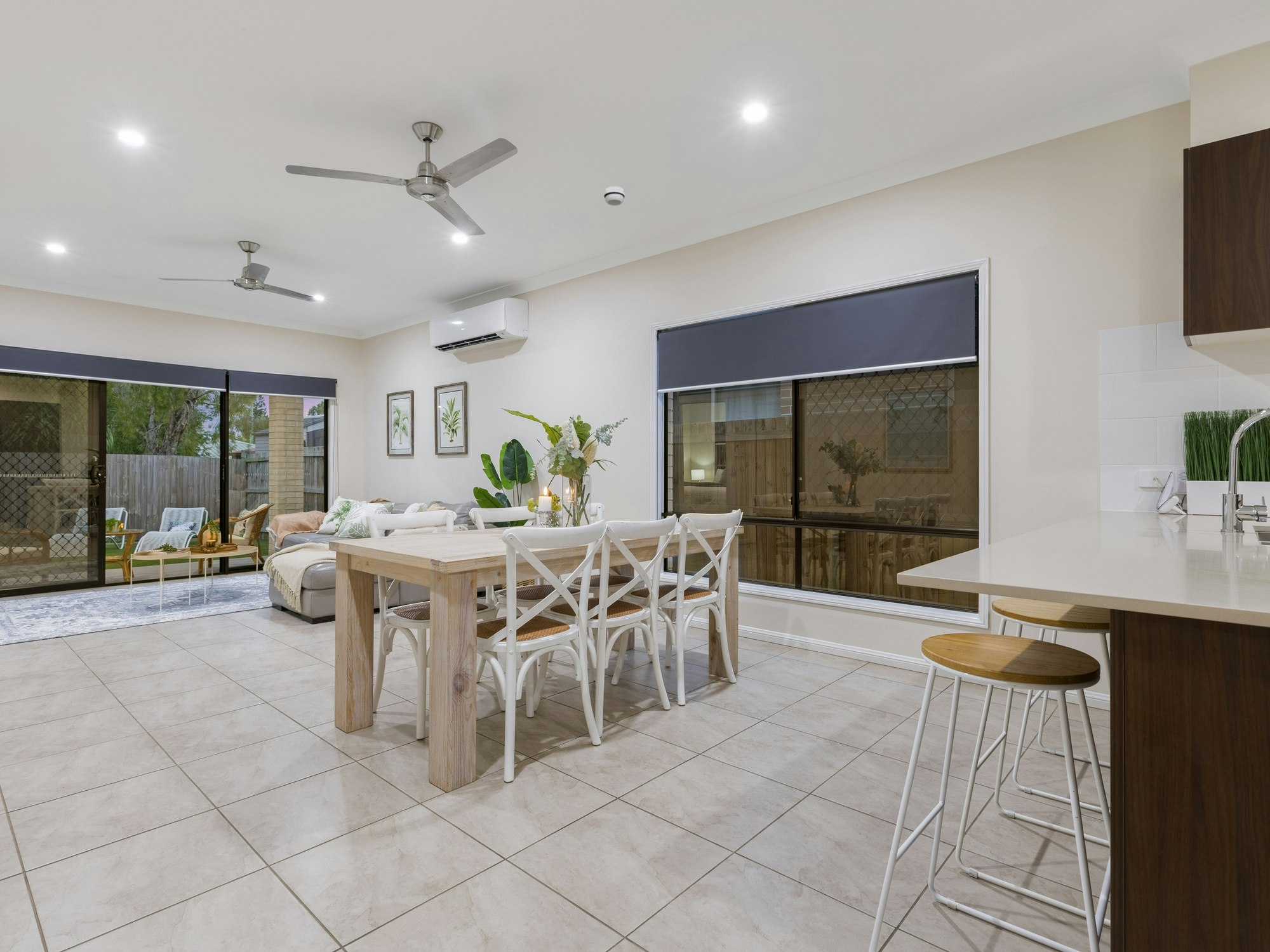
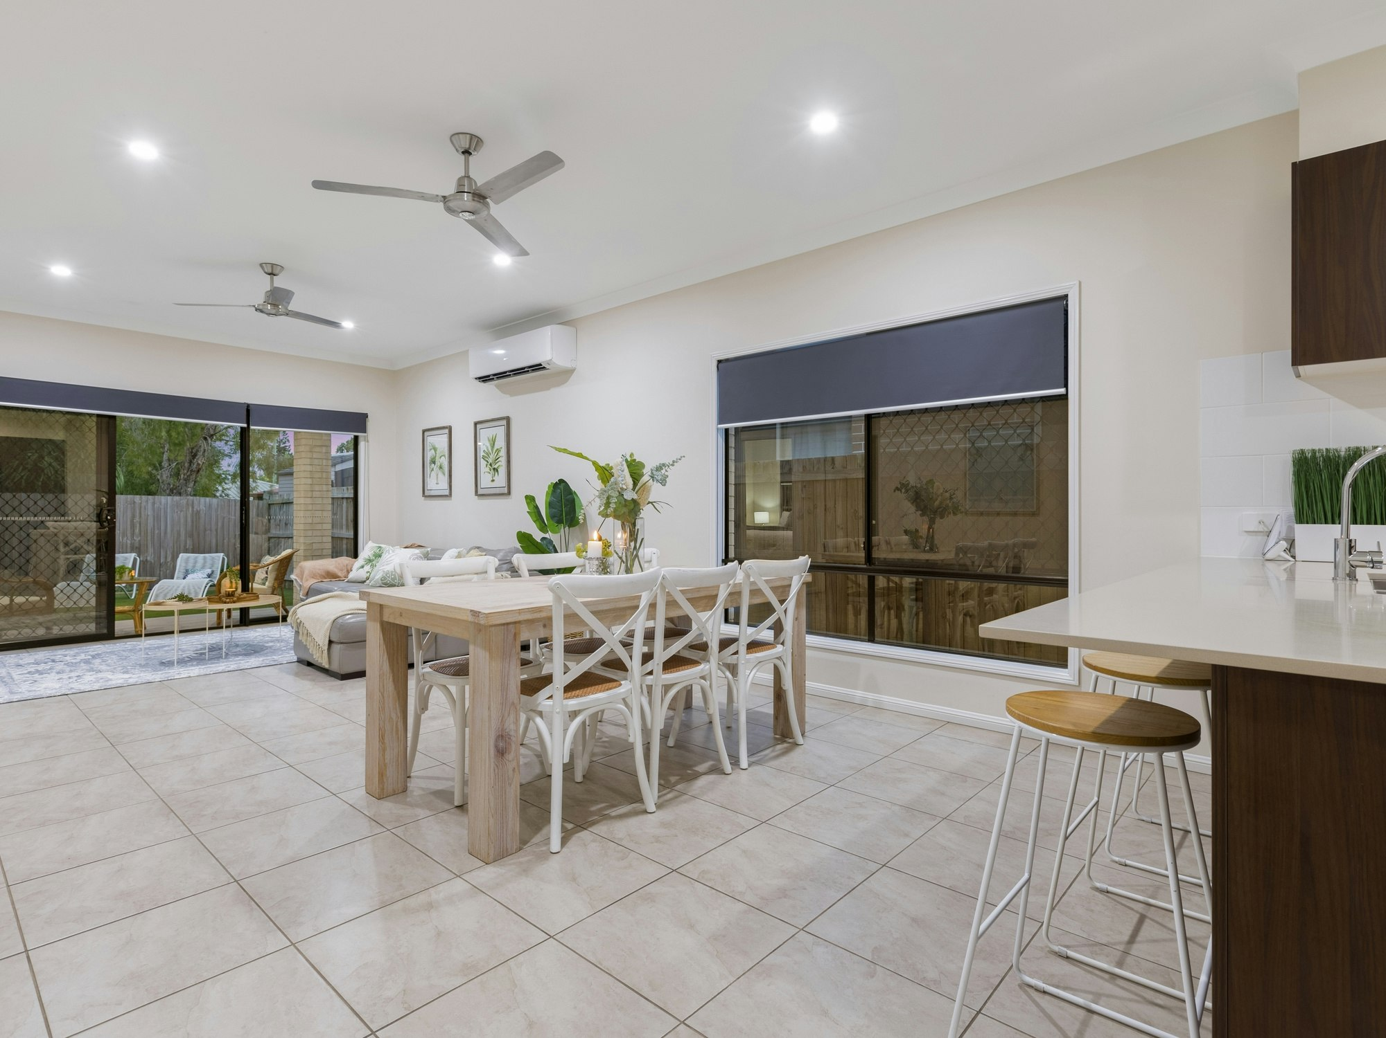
- smoke detector (614, 196)
